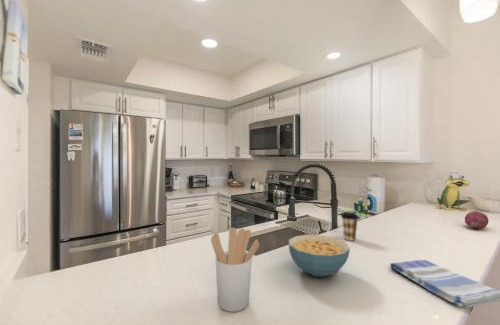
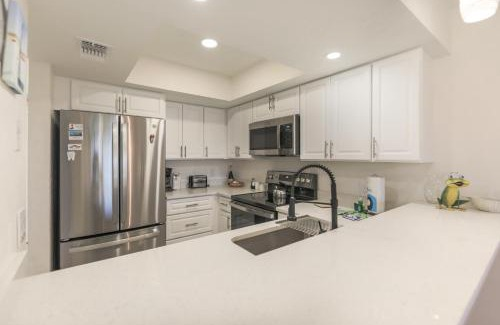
- coffee cup (349, 226)
- dish towel (441, 278)
- utensil holder (235, 264)
- fruit (475, 219)
- cereal bowl (317, 258)
